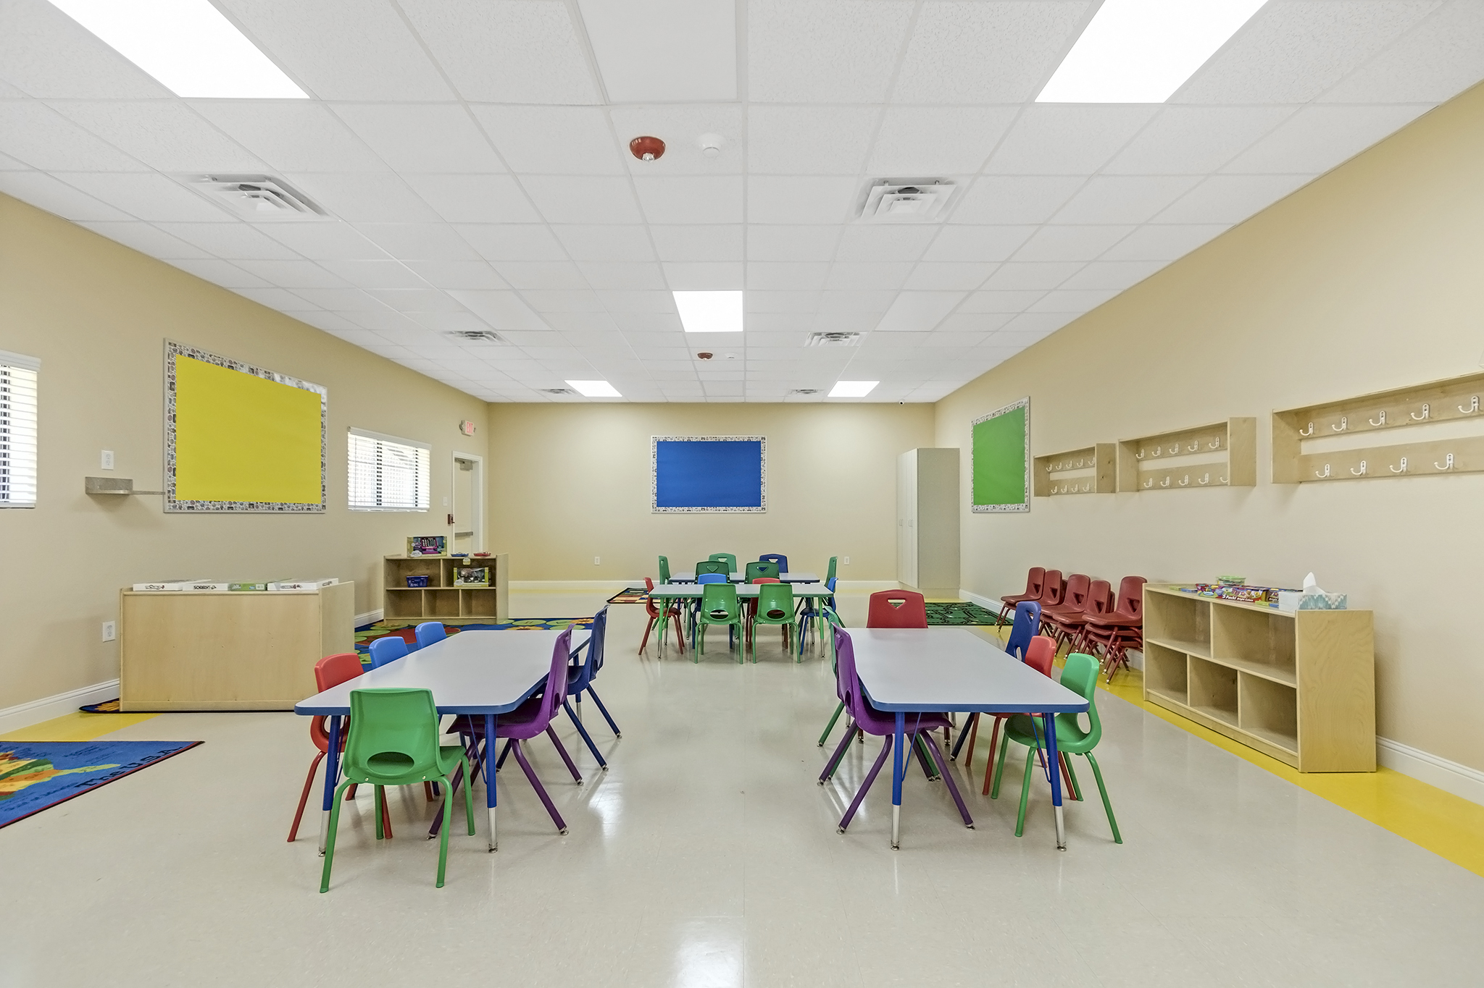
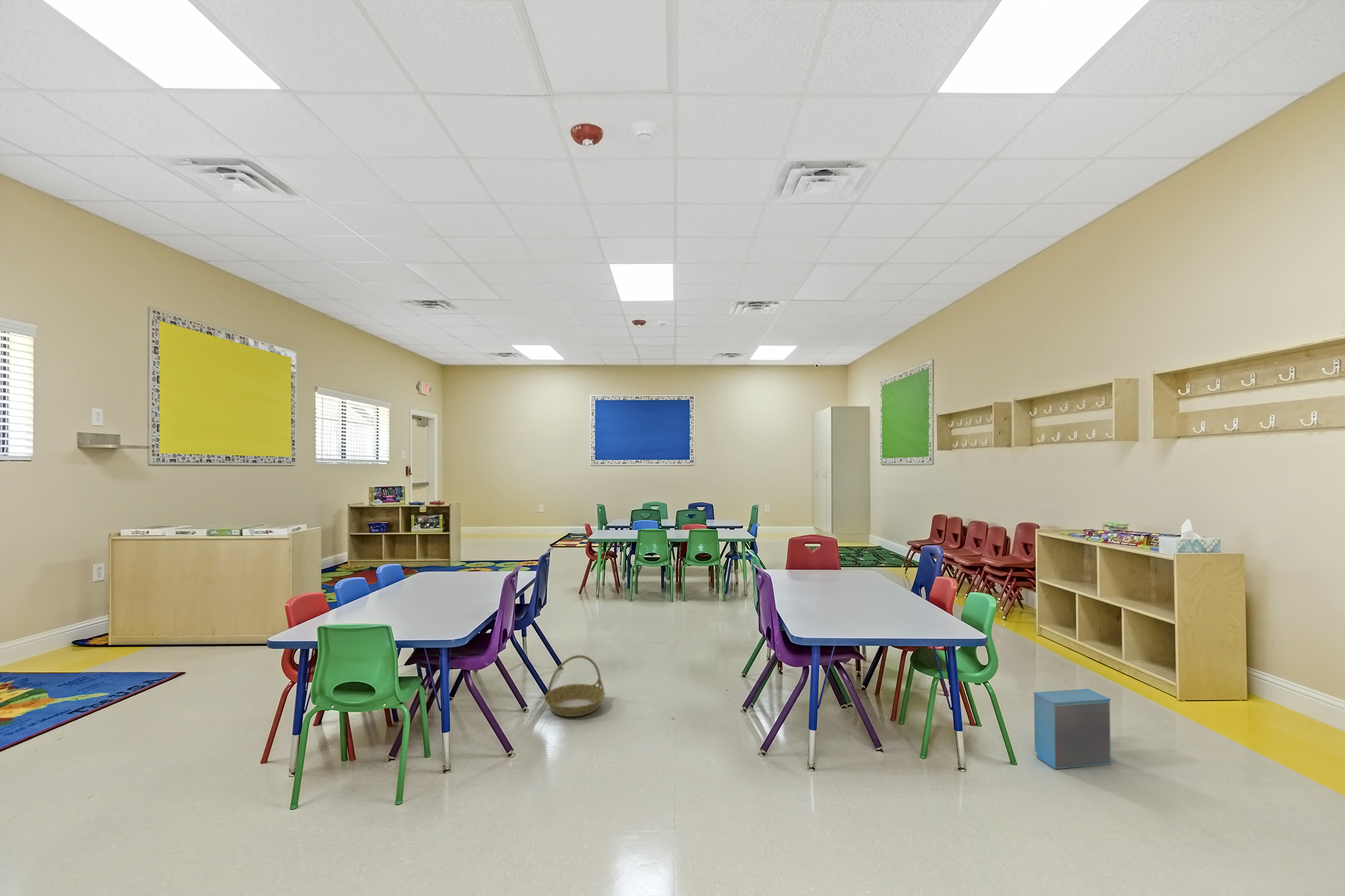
+ basket (575, 684)
+ storage bin (1080, 720)
